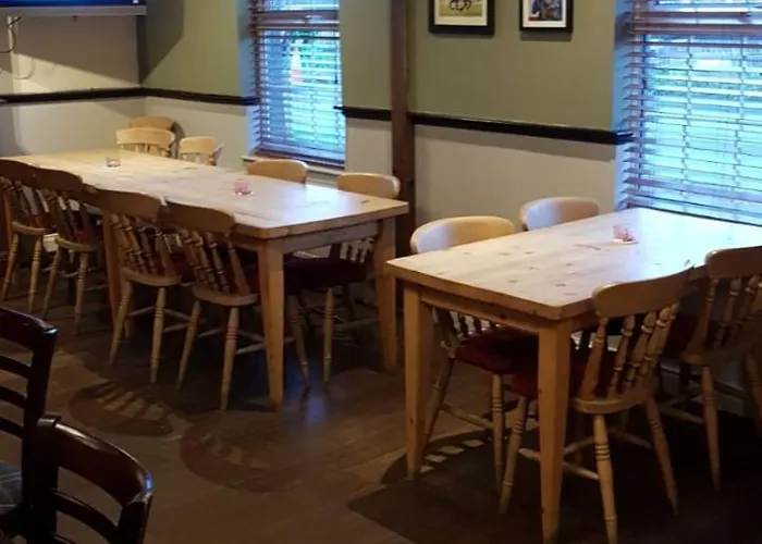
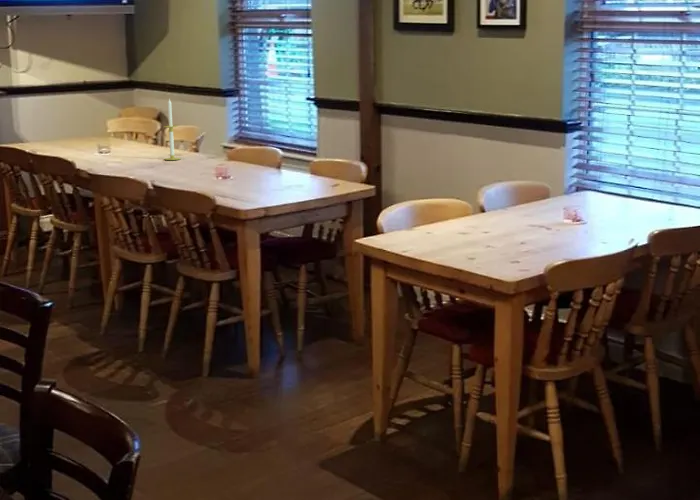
+ candle (170, 128)
